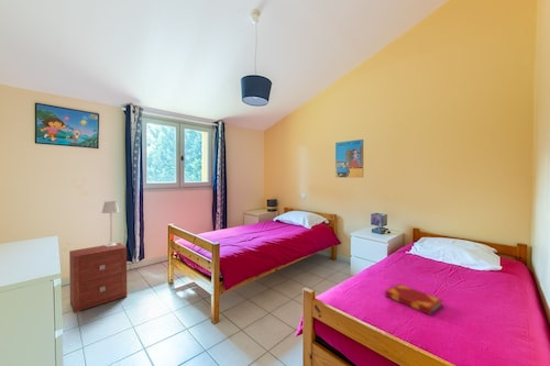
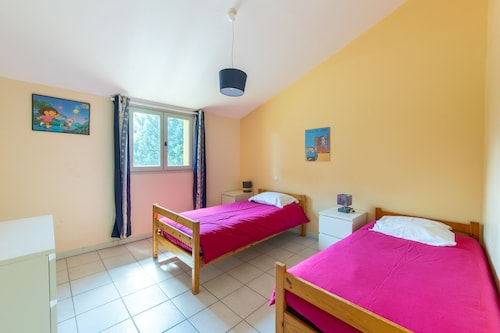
- hardback book (413, 298)
- nightstand (99, 275)
- table lamp (110, 223)
